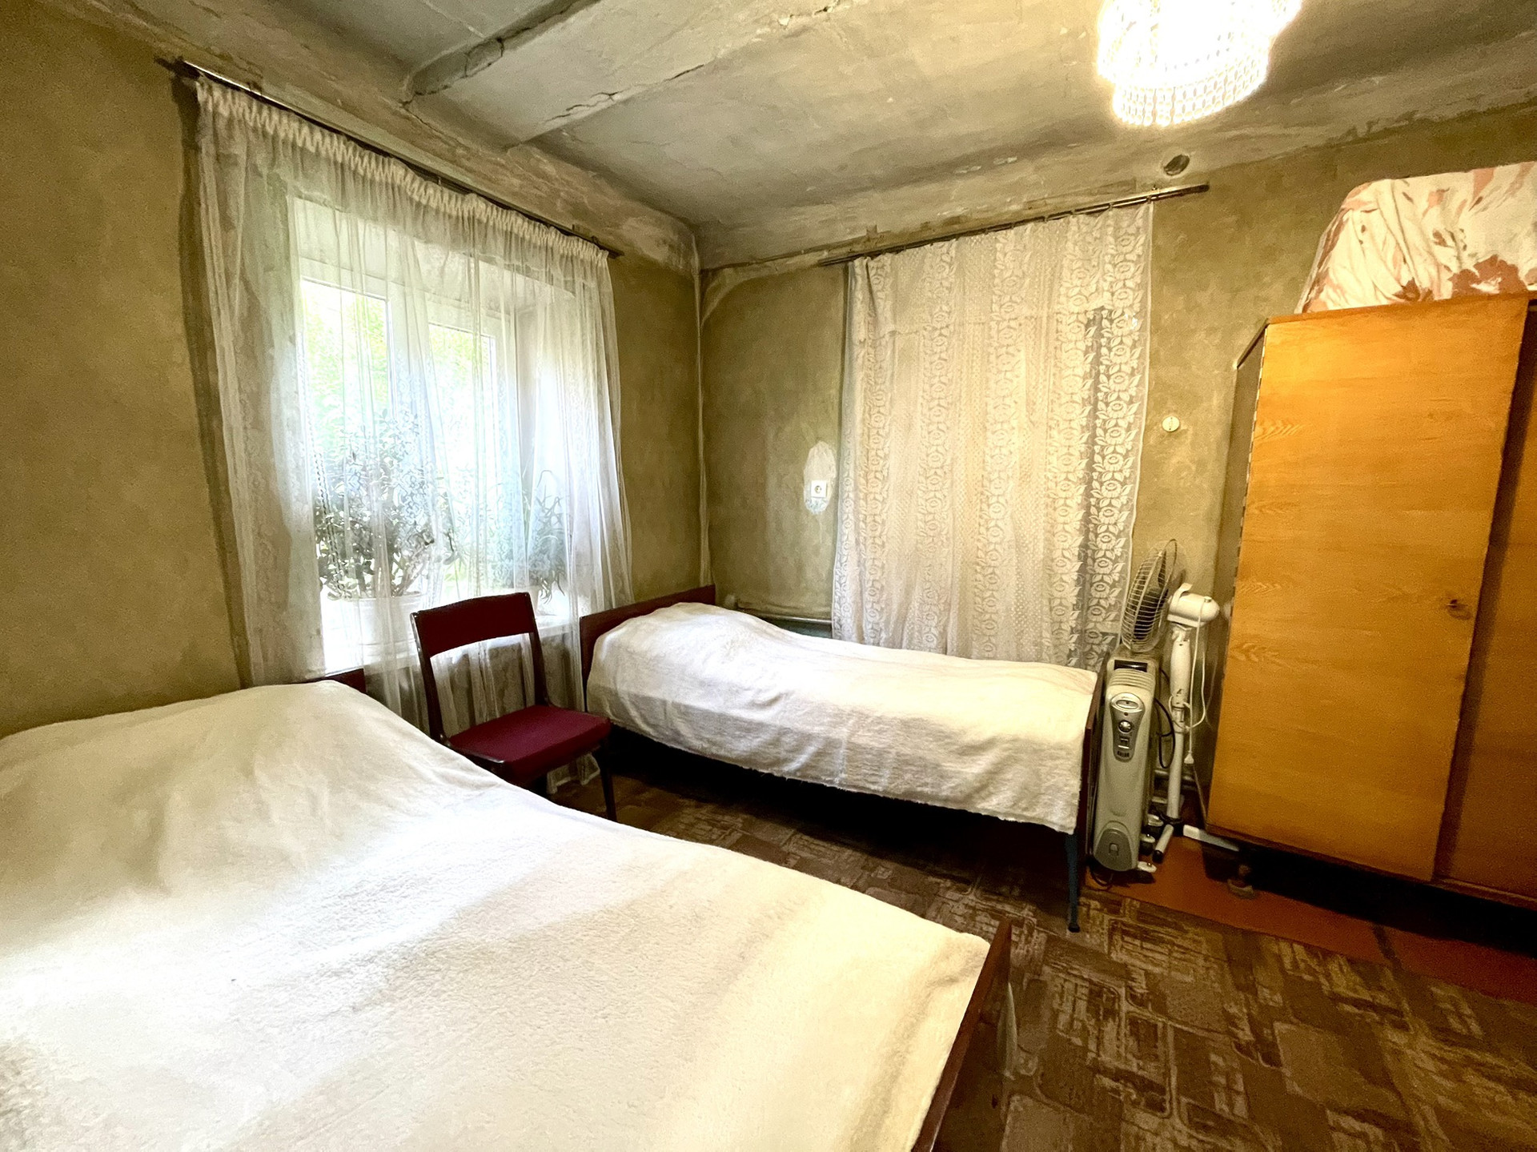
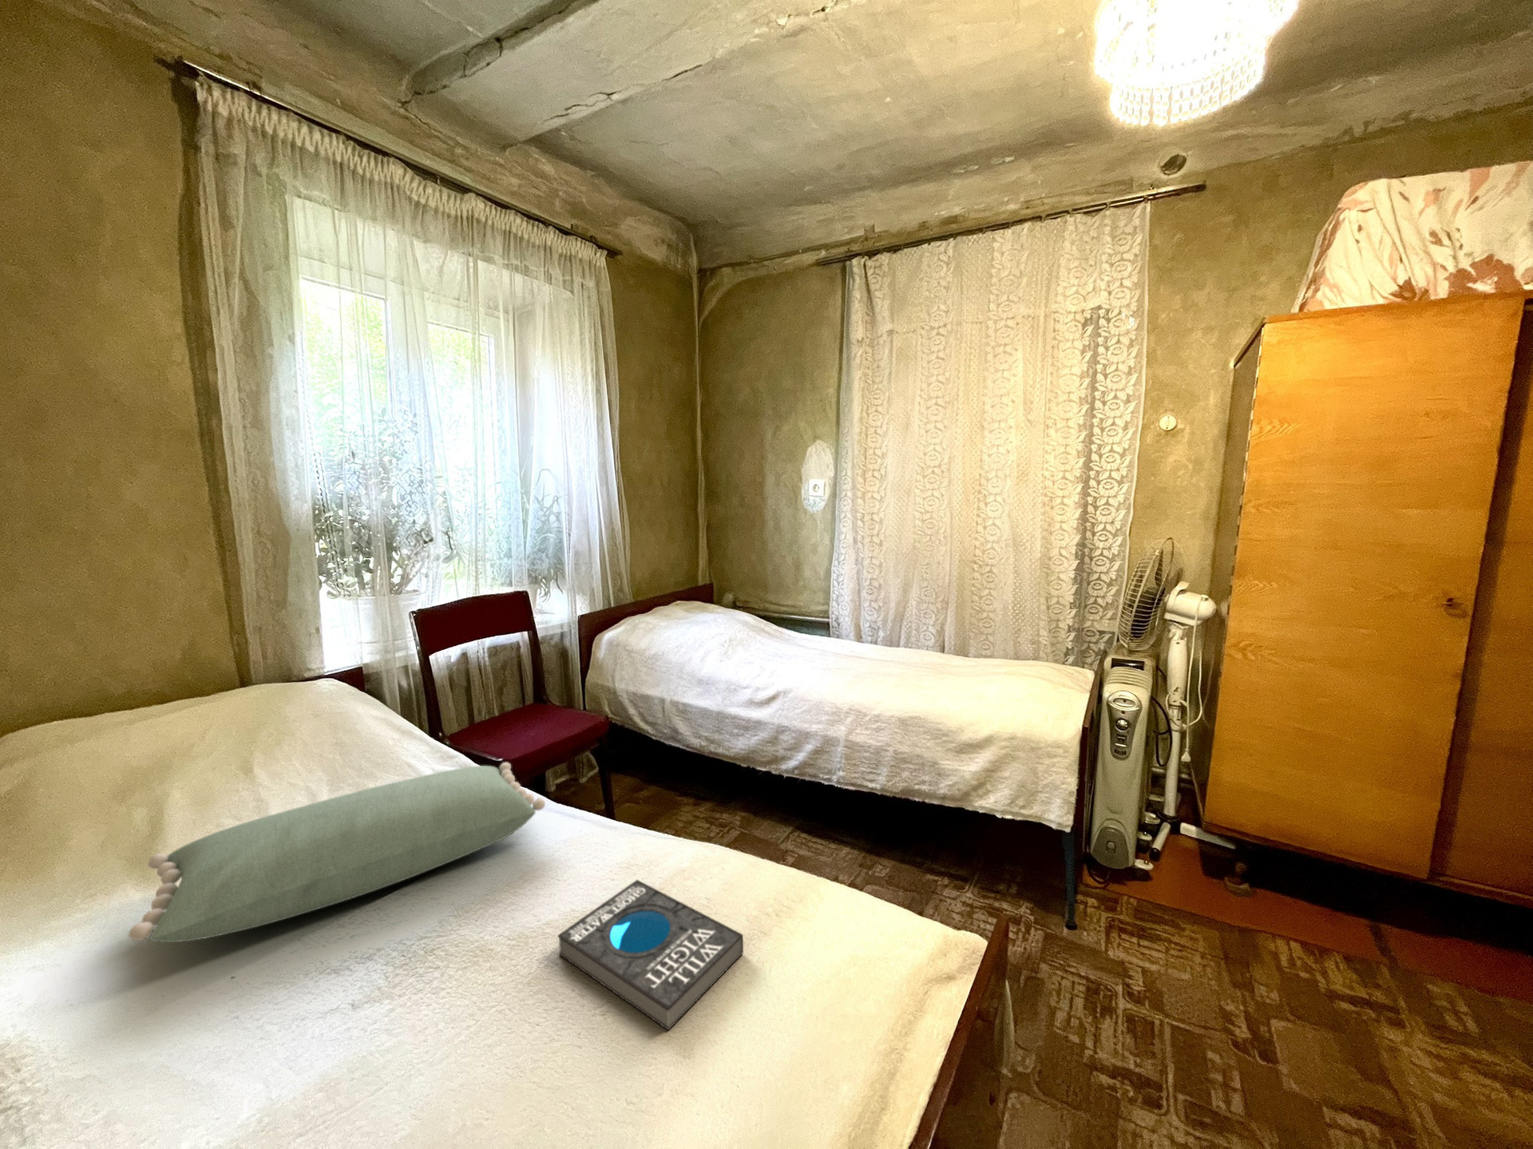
+ pillow (365, 834)
+ book (651, 943)
